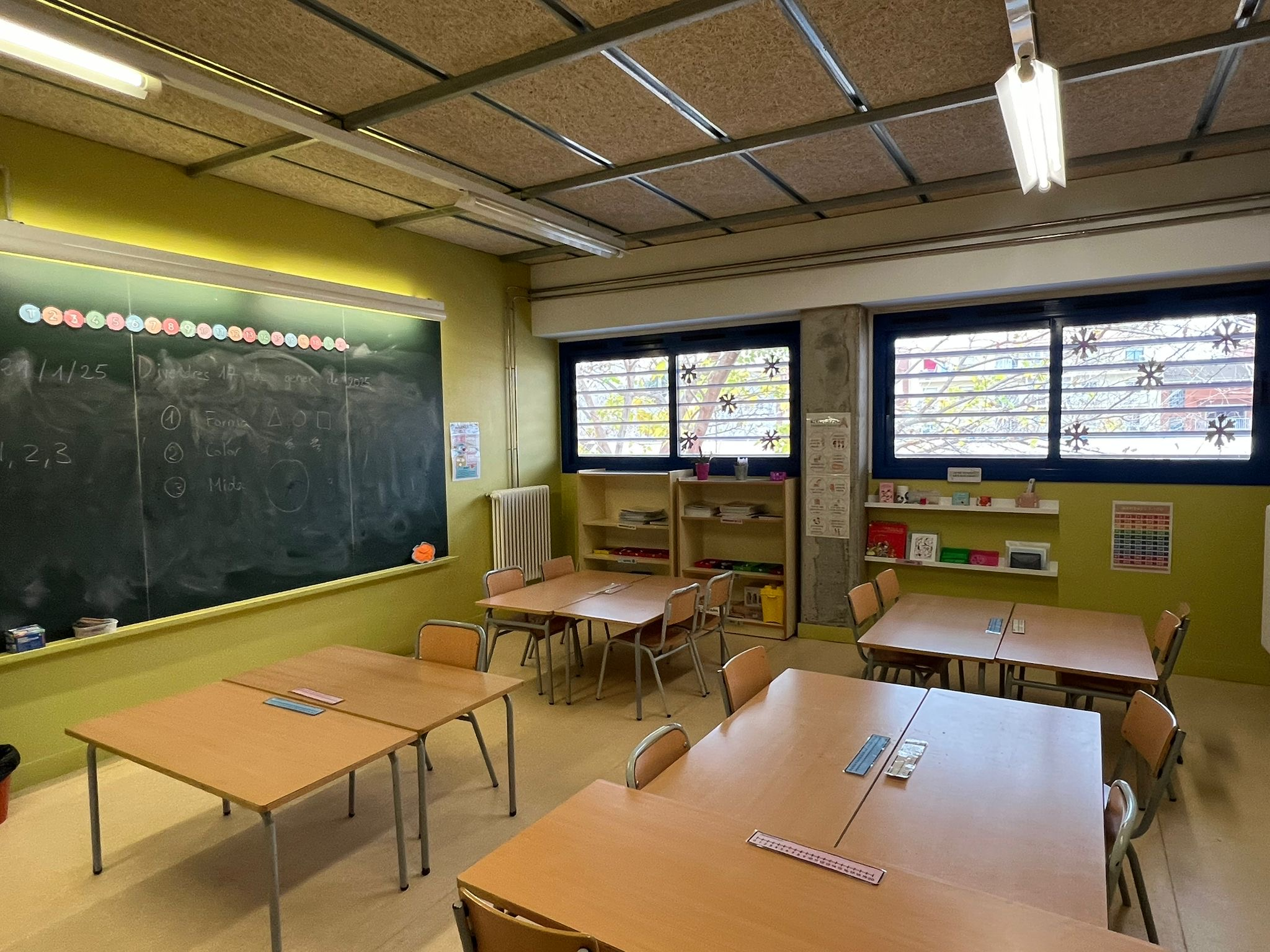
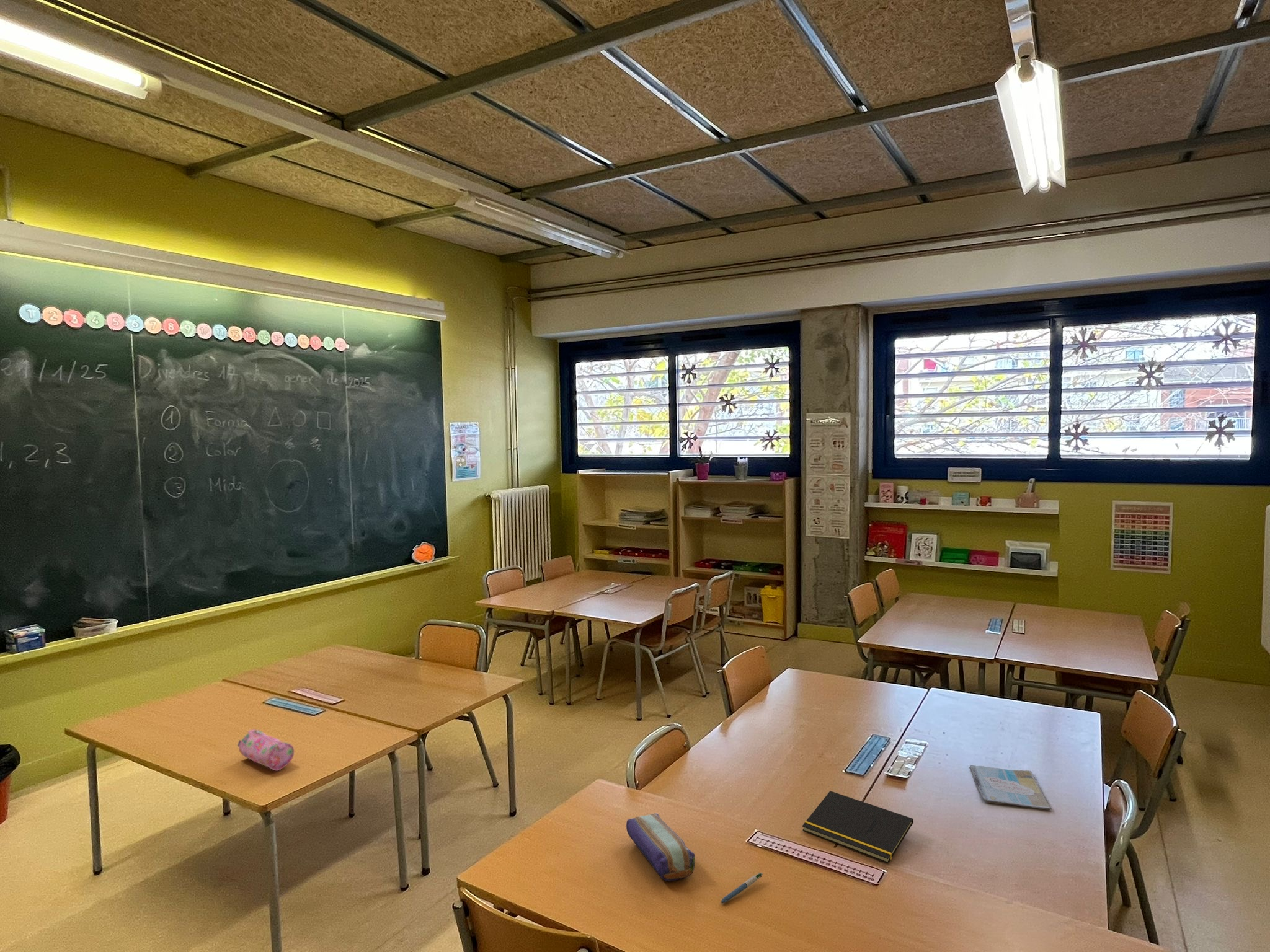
+ pencil case (265, 749)
+ pen (741, 887)
+ notepad (857, 824)
+ pencil case (659, 845)
+ book (1008, 785)
